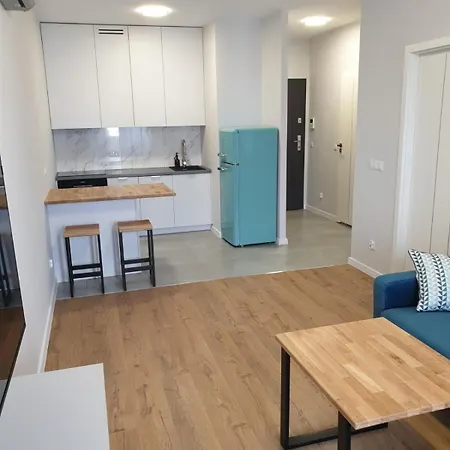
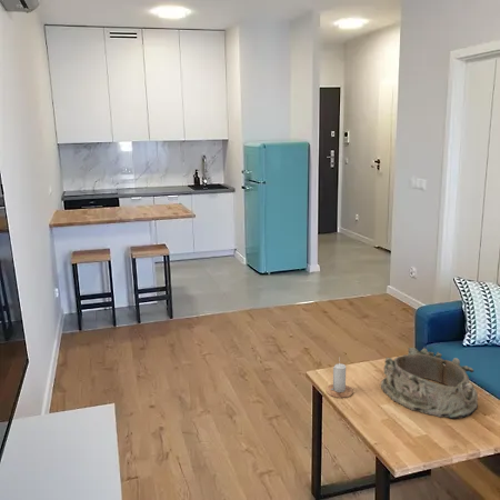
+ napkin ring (428, 378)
+ candle (339, 373)
